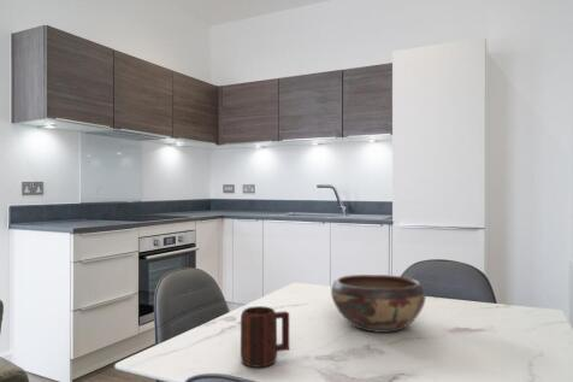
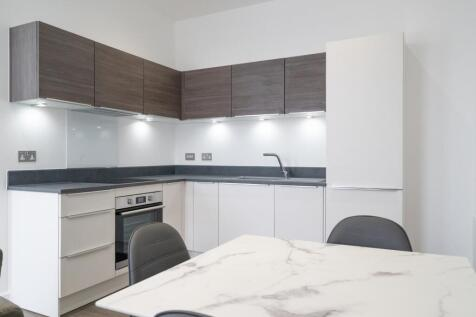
- mug (265, 334)
- decorative bowl (377, 301)
